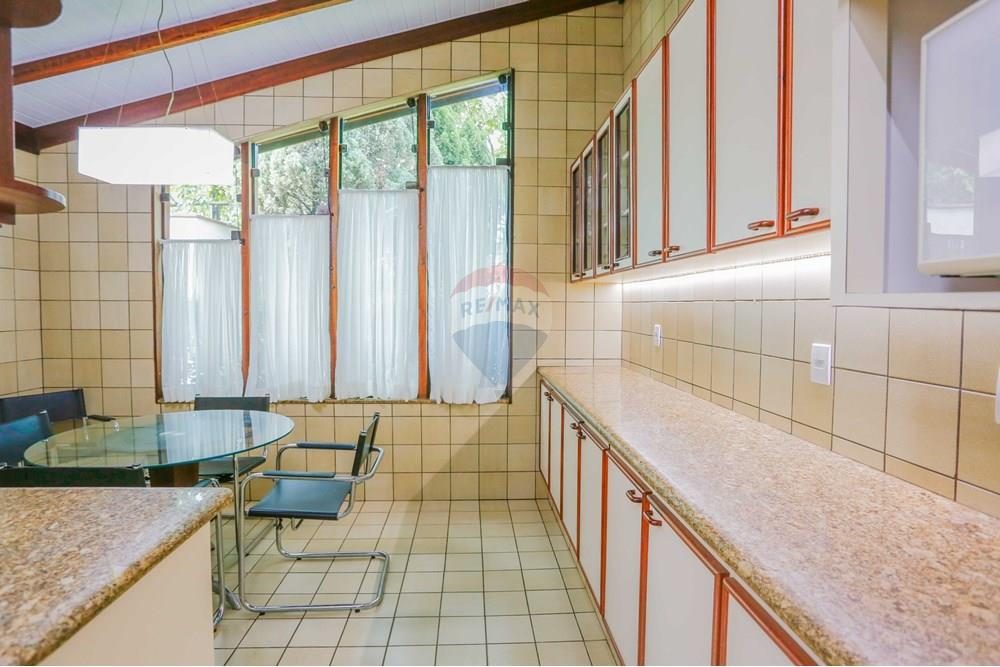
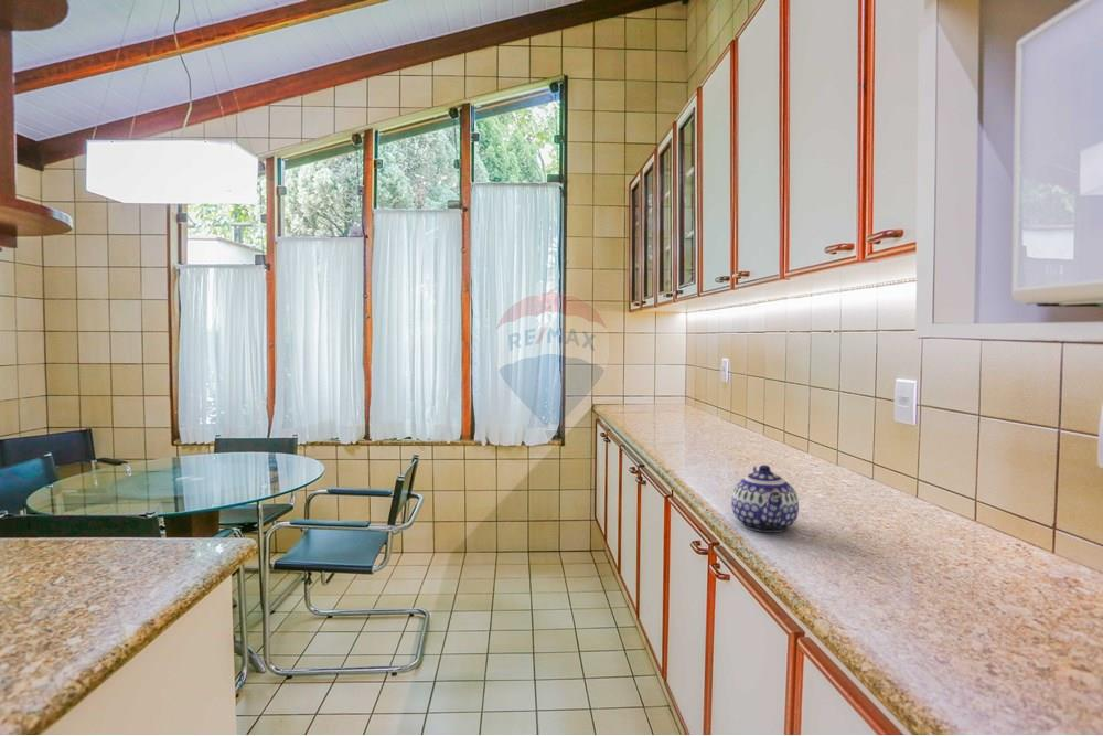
+ teapot (763, 494)
